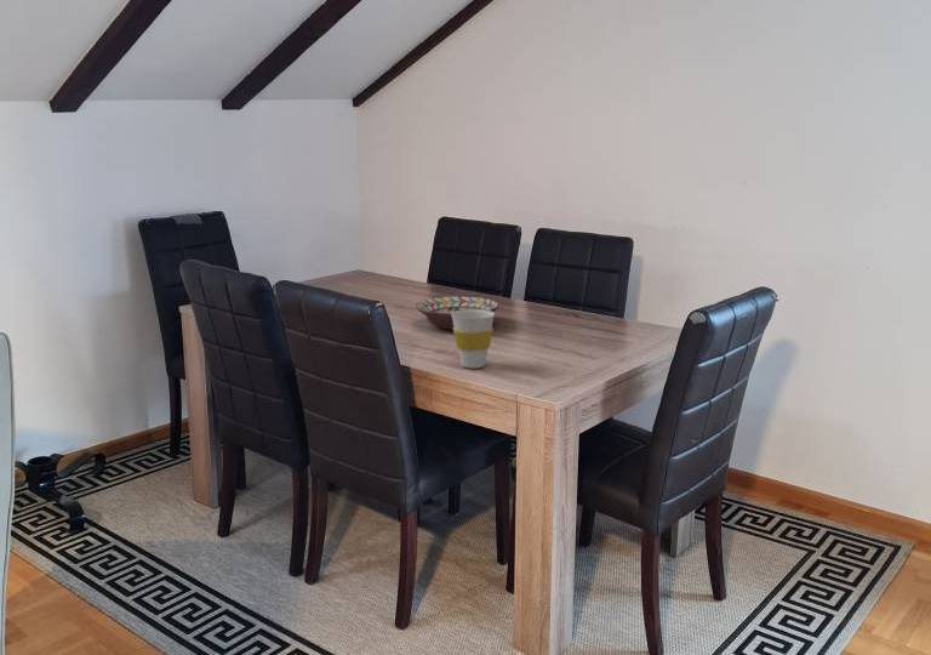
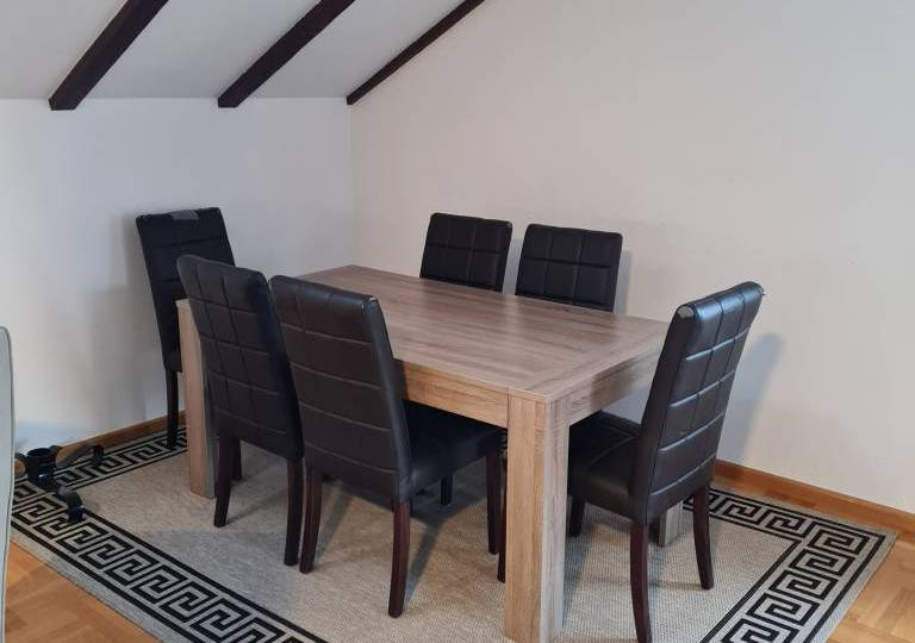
- cup (473, 340)
- decorative bowl (456, 311)
